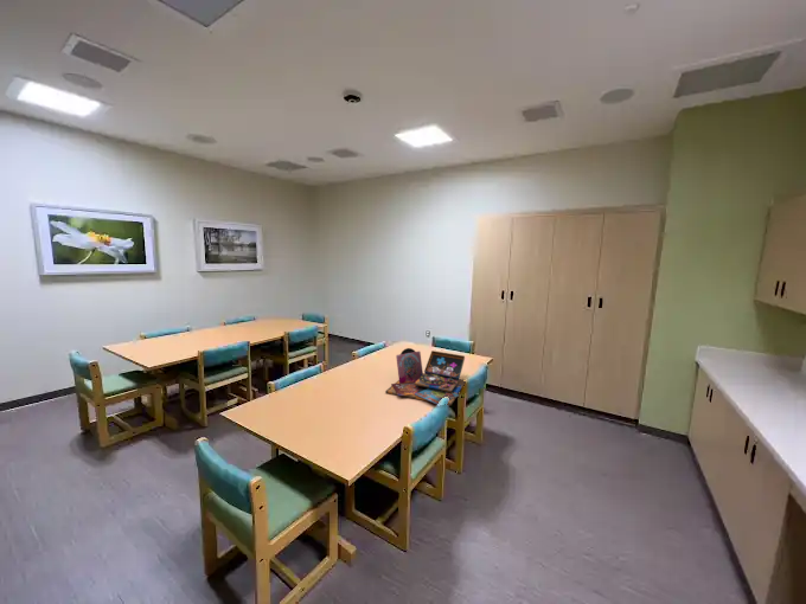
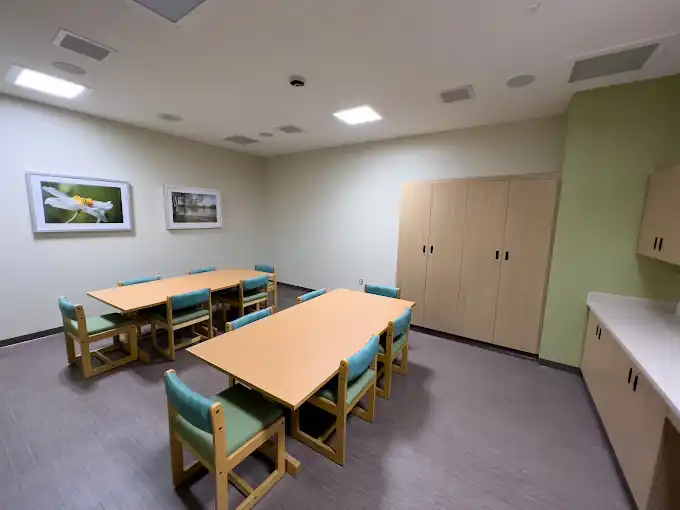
- board game (429, 370)
